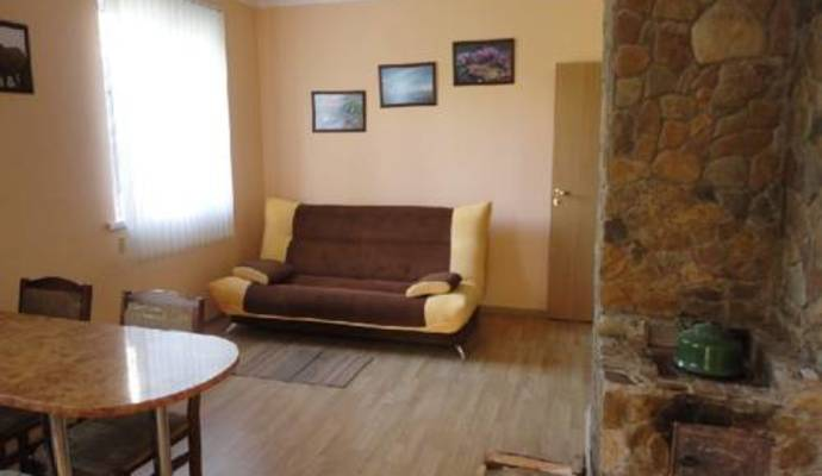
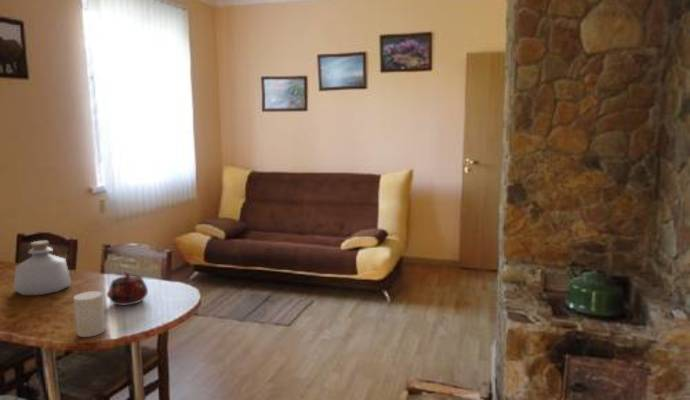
+ teapot (128, 287)
+ bottle (41, 265)
+ cup (89, 313)
